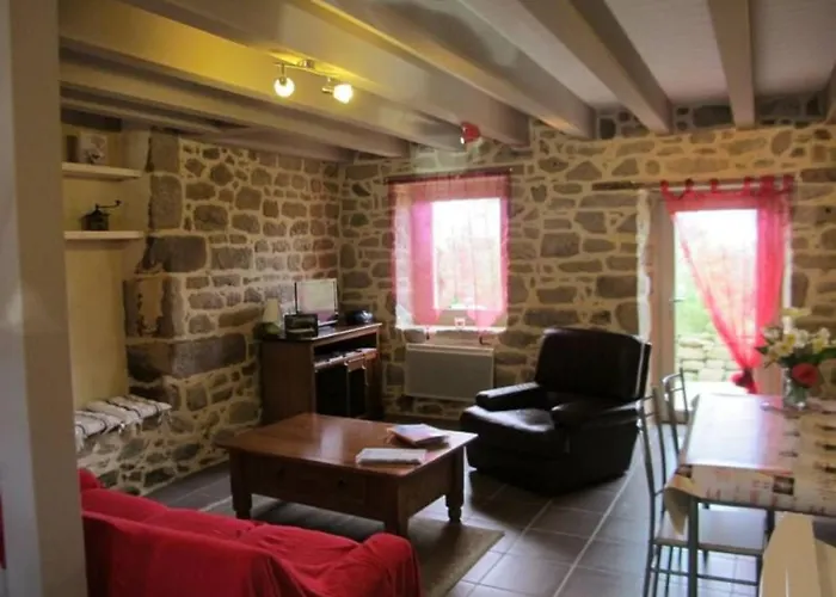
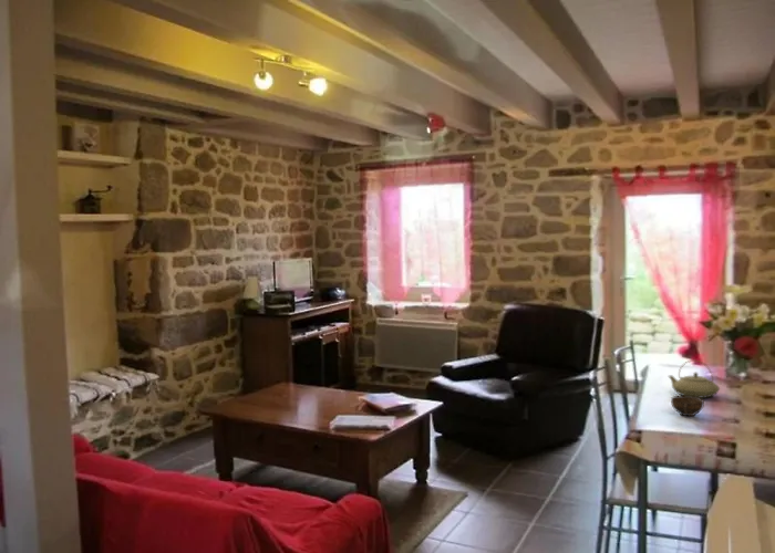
+ teapot (692, 377)
+ cup (686, 407)
